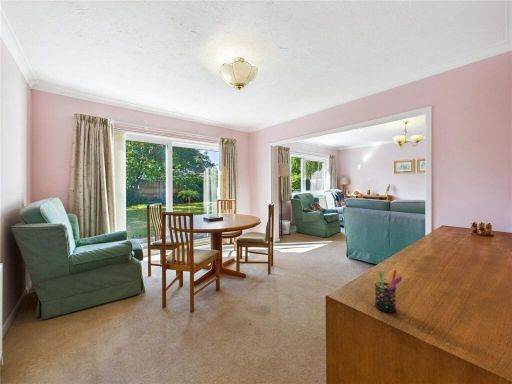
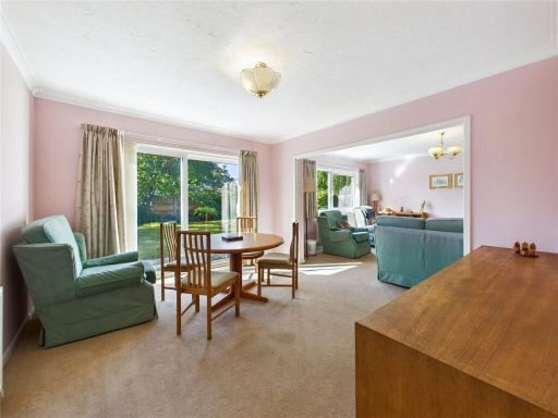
- pen holder (385, 288)
